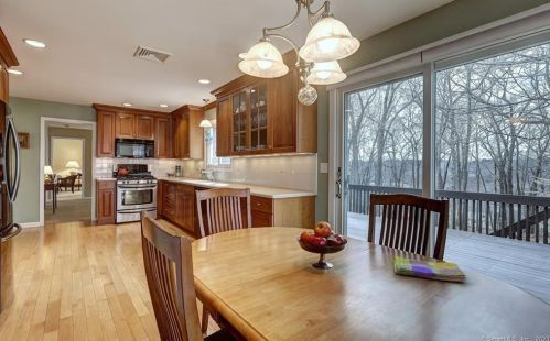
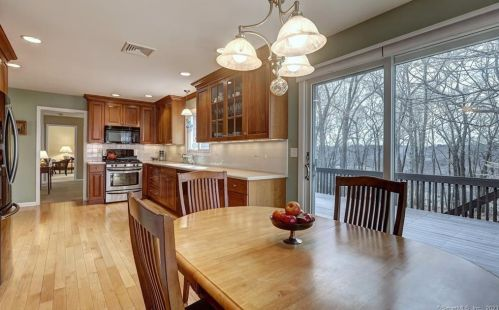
- dish towel (427, 267)
